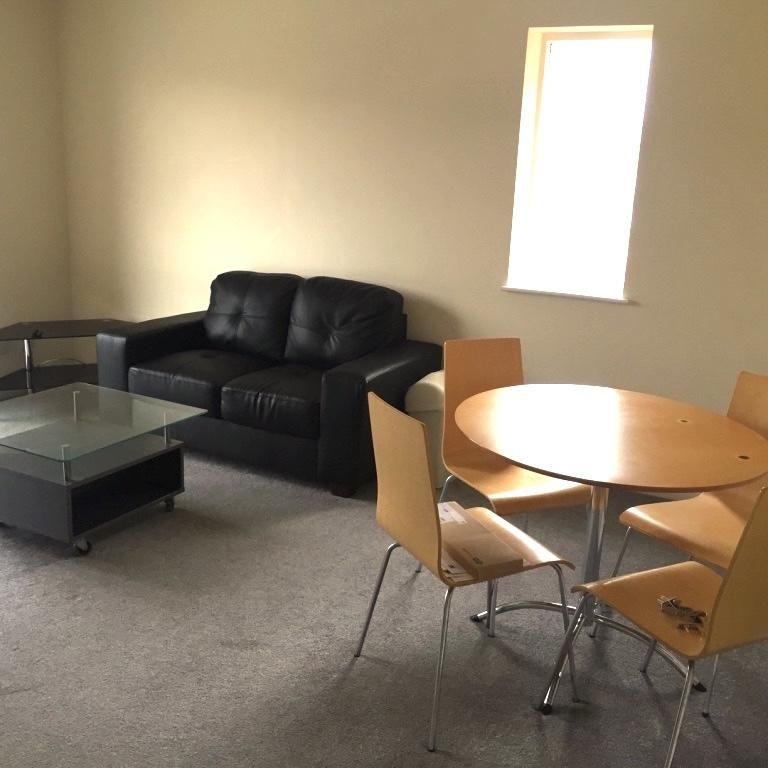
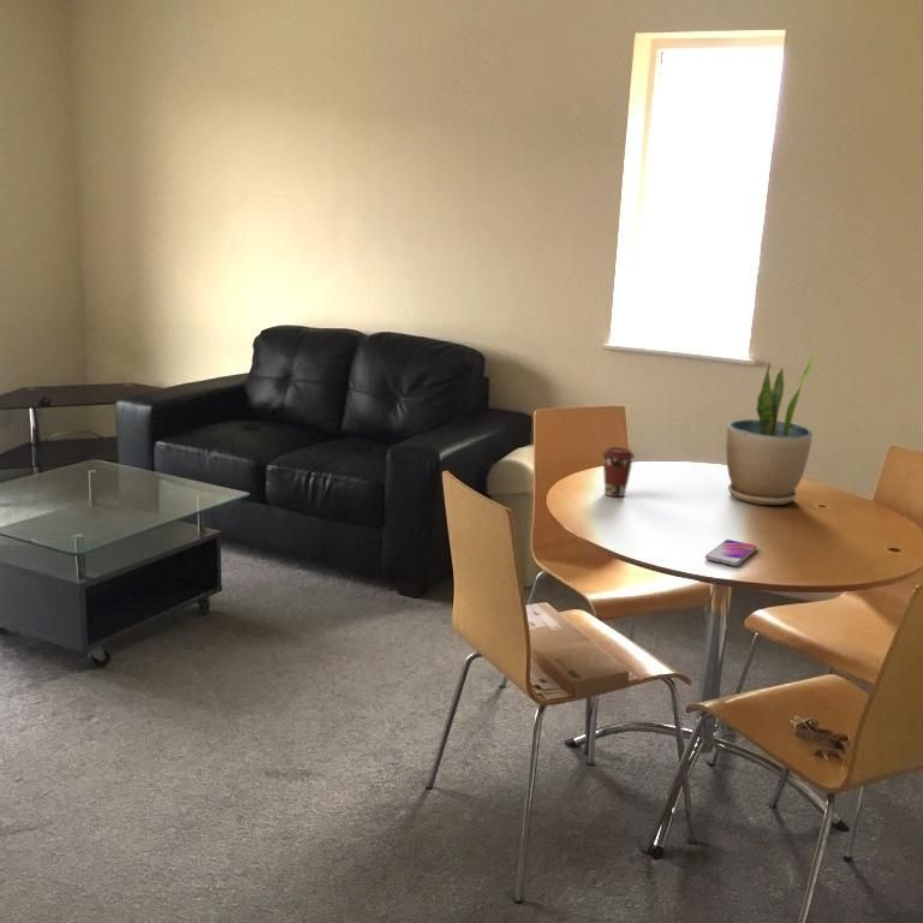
+ potted plant (769, 424)
+ coffee cup (617, 471)
+ smartphone (731, 552)
